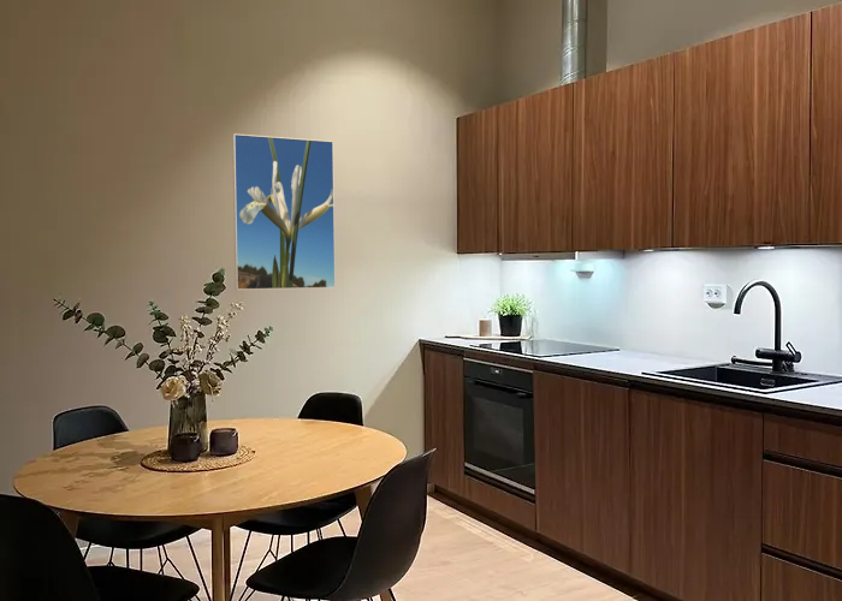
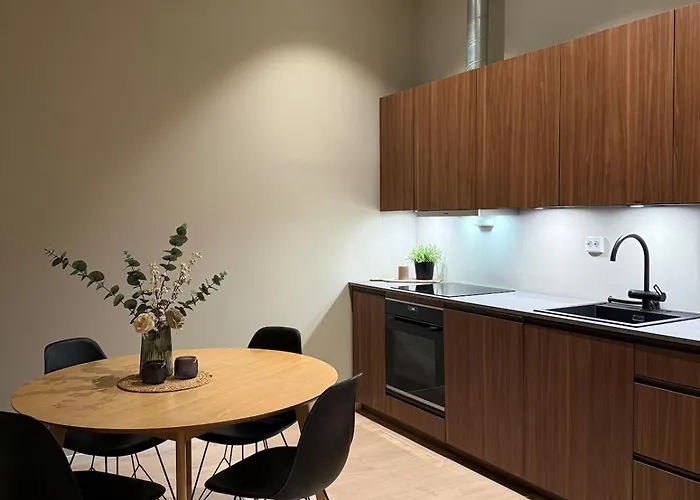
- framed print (285, 213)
